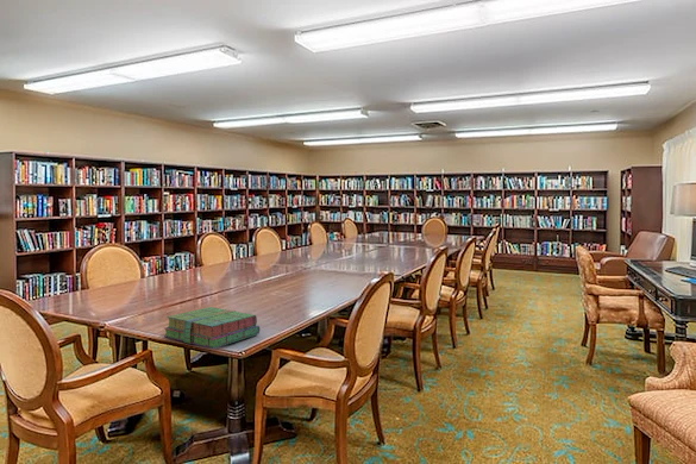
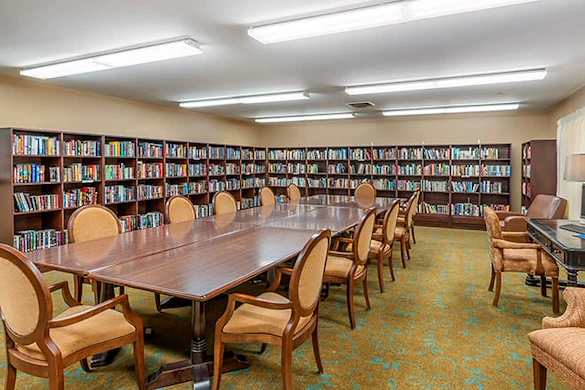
- stack of books (212, 325)
